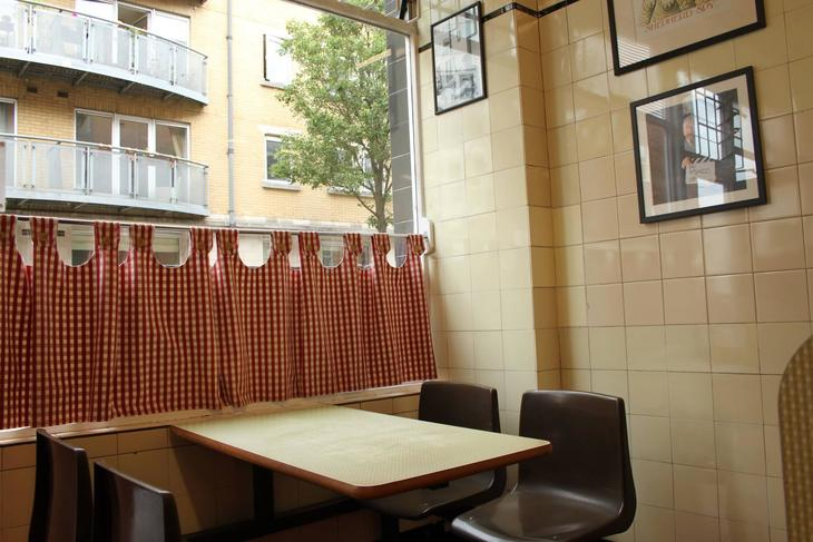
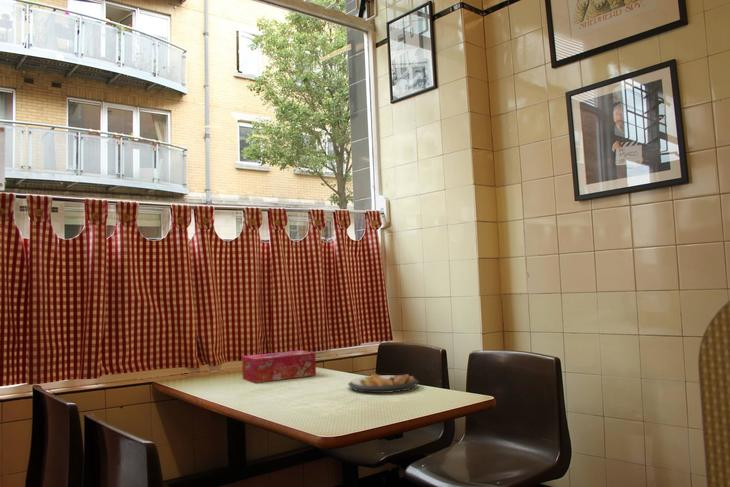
+ tissue box (279, 365)
+ plate (383, 380)
